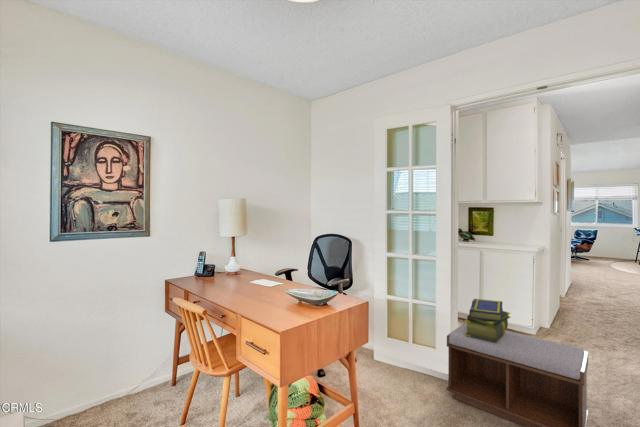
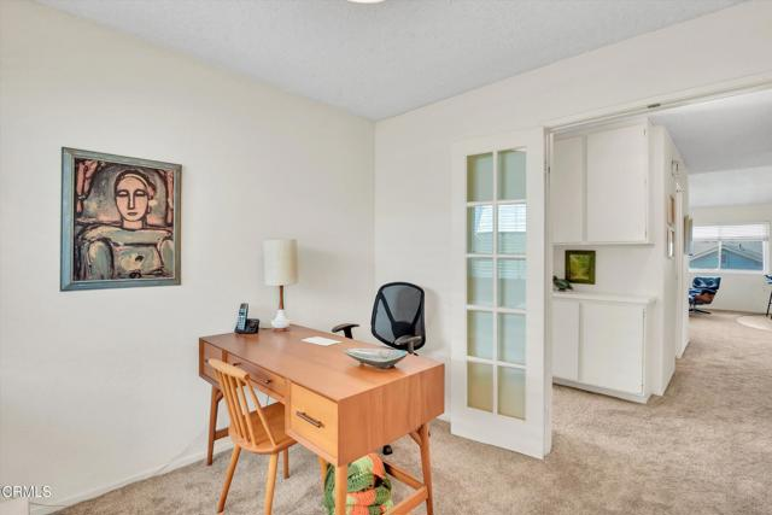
- bench (513, 374)
- stack of books (487, 318)
